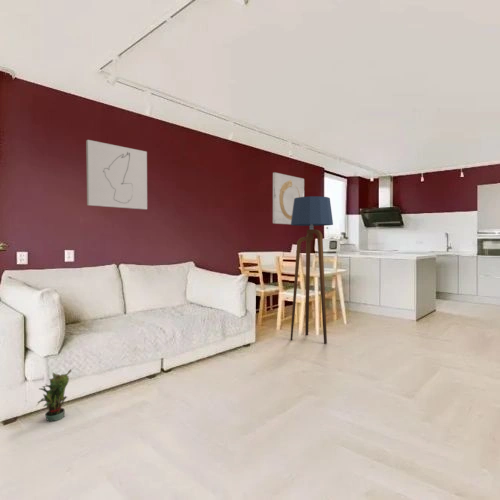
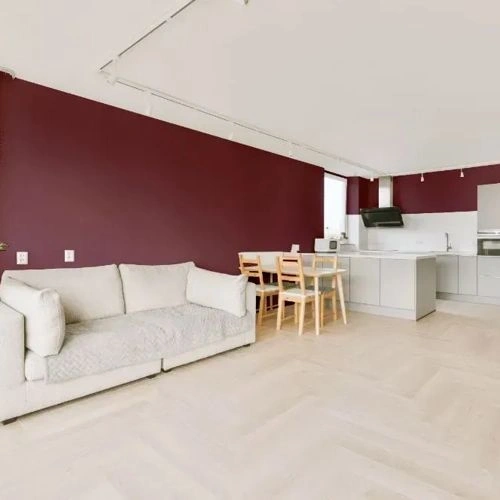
- floor lamp (309, 269)
- potted plant (54, 394)
- wall art (118, 176)
- wall art (289, 200)
